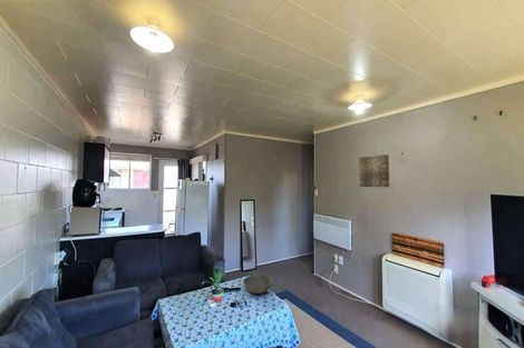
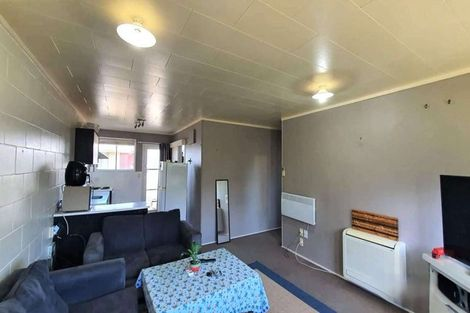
- bowl (258, 285)
- wall art (372, 171)
